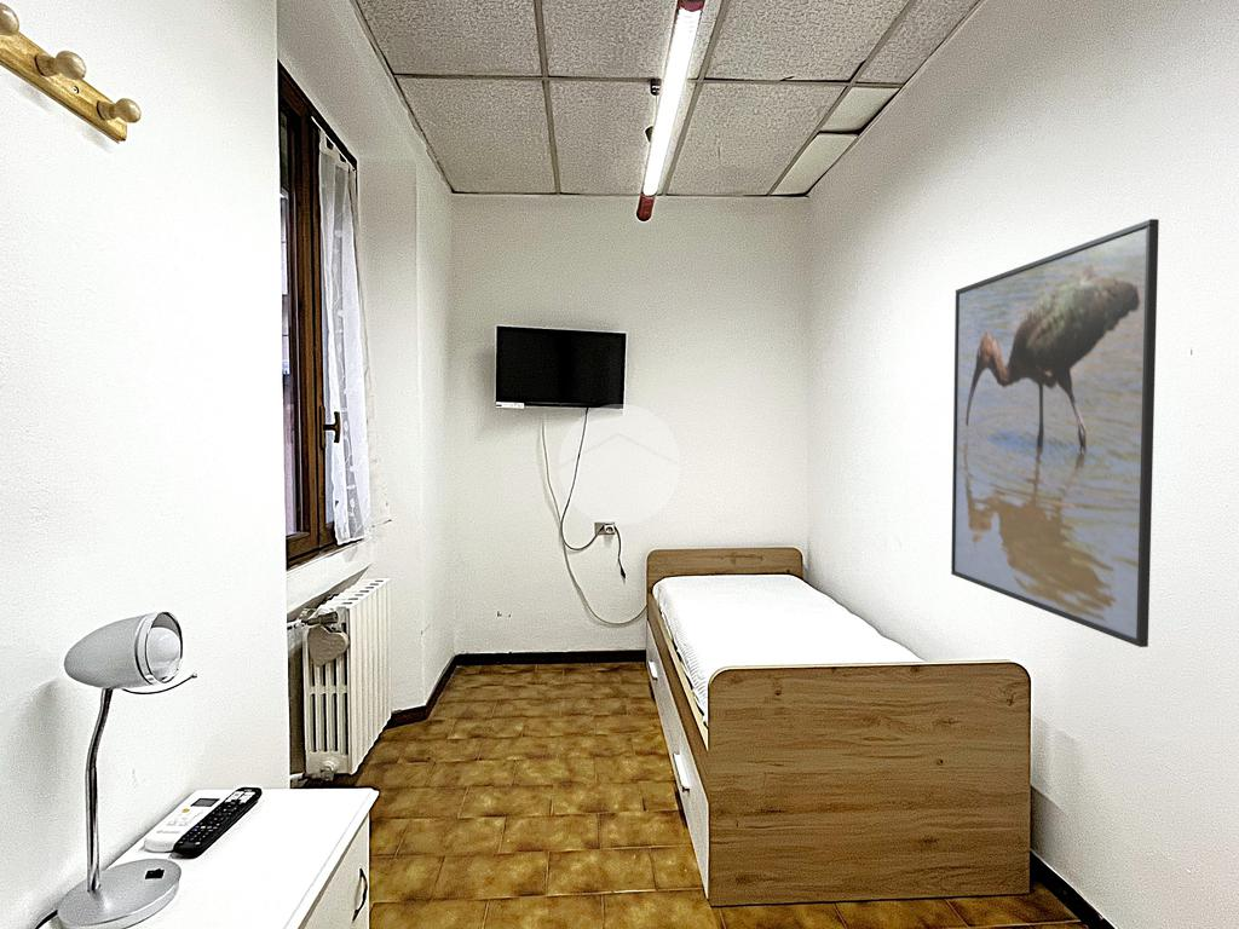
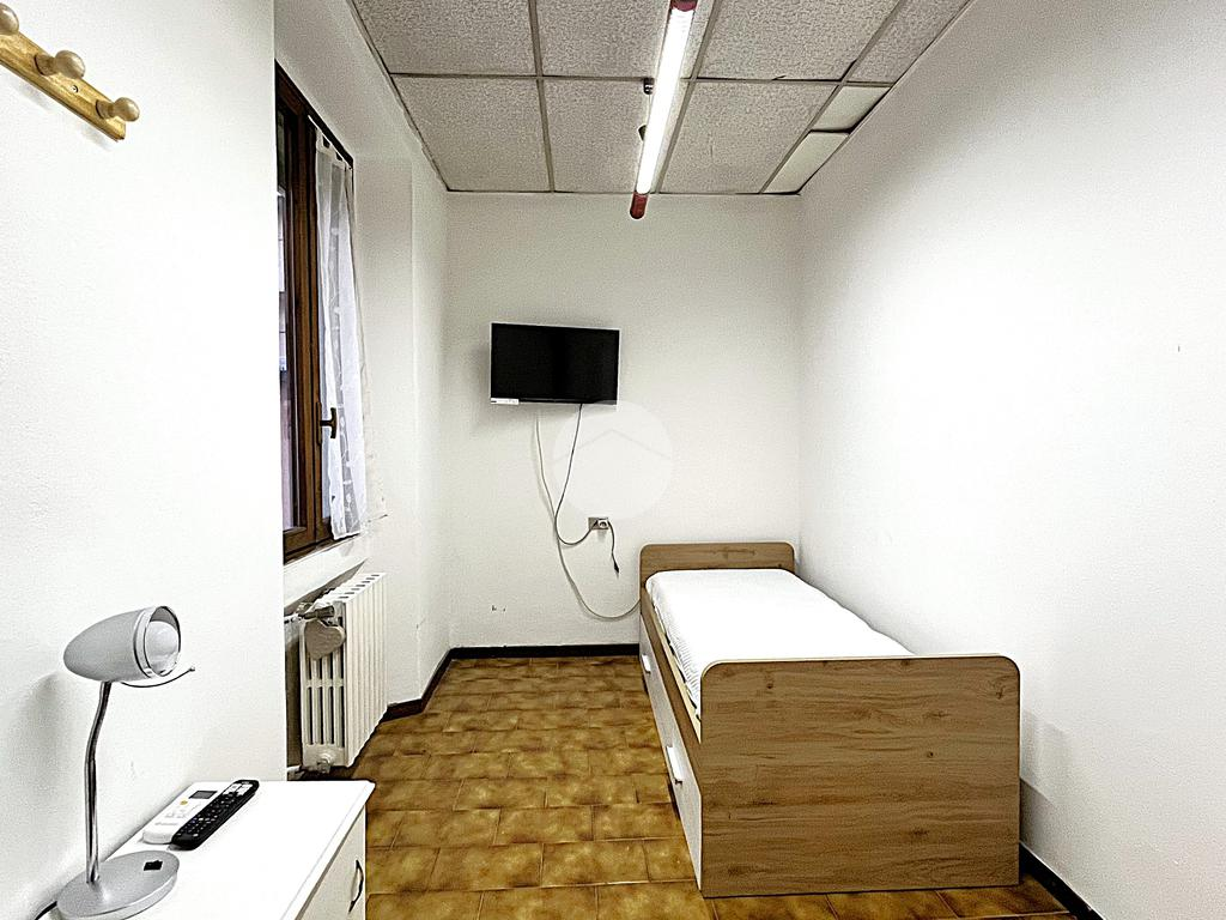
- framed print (1032, 433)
